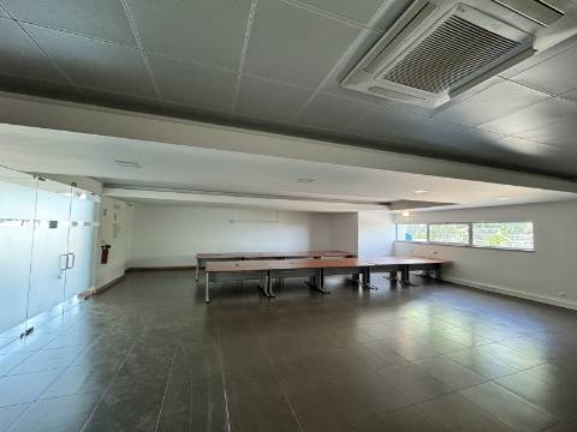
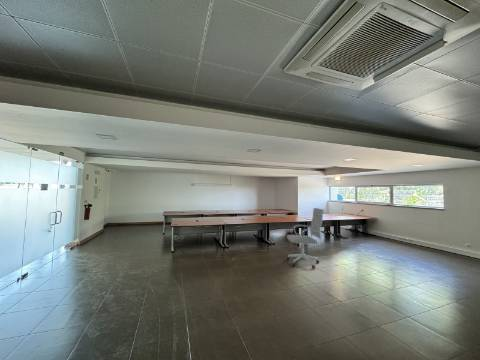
+ chair (304, 236)
